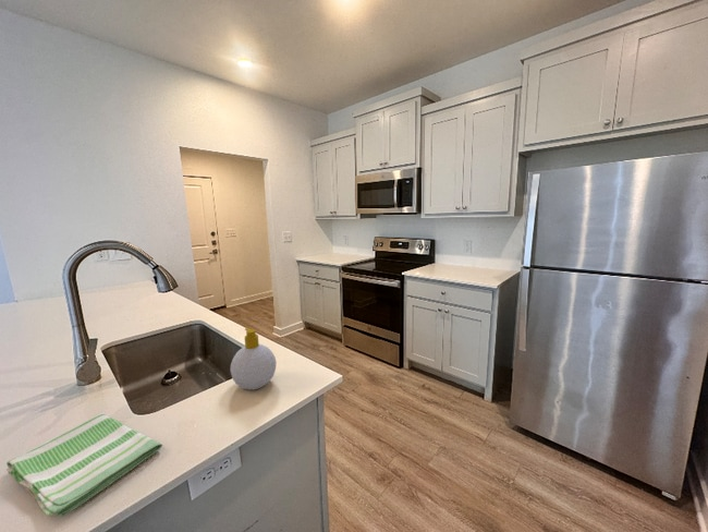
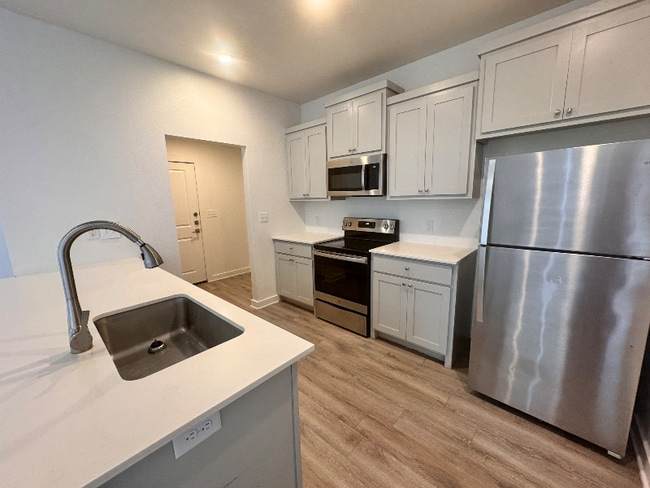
- soap bottle (253, 358)
- dish towel (85, 455)
